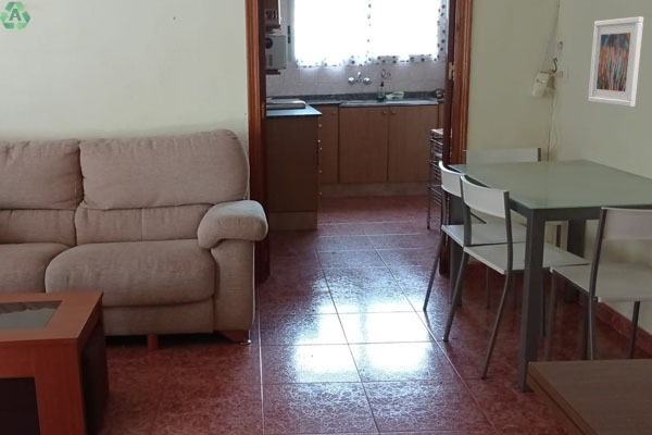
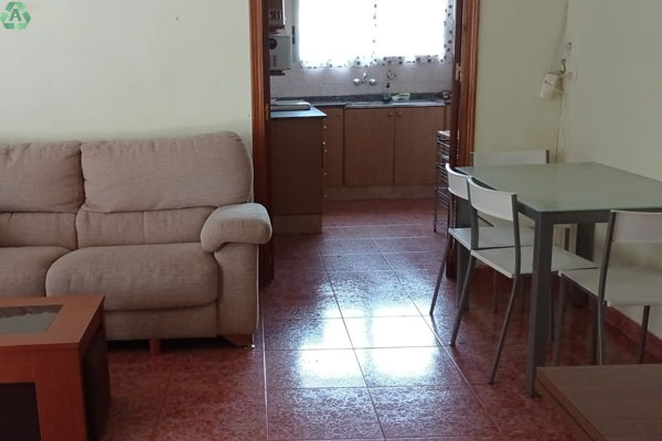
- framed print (613, 62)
